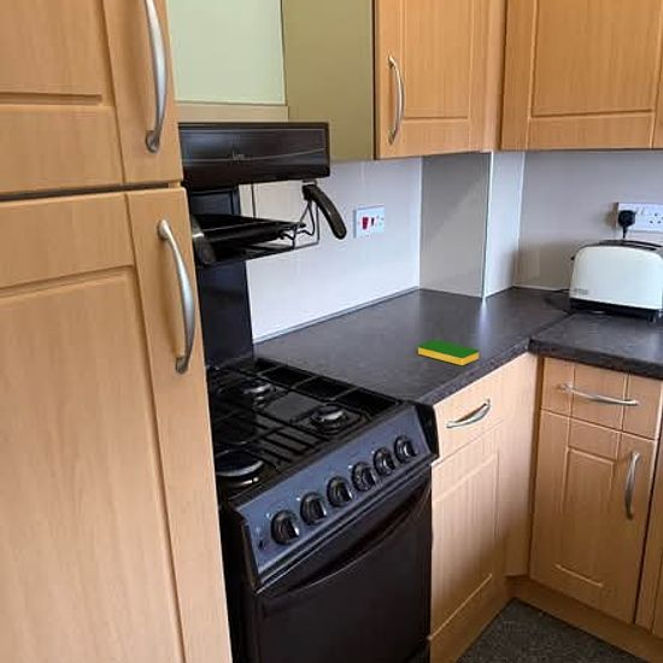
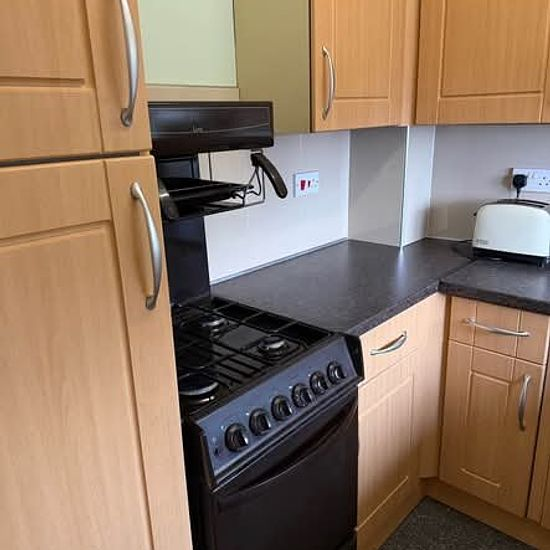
- dish sponge (447, 351)
